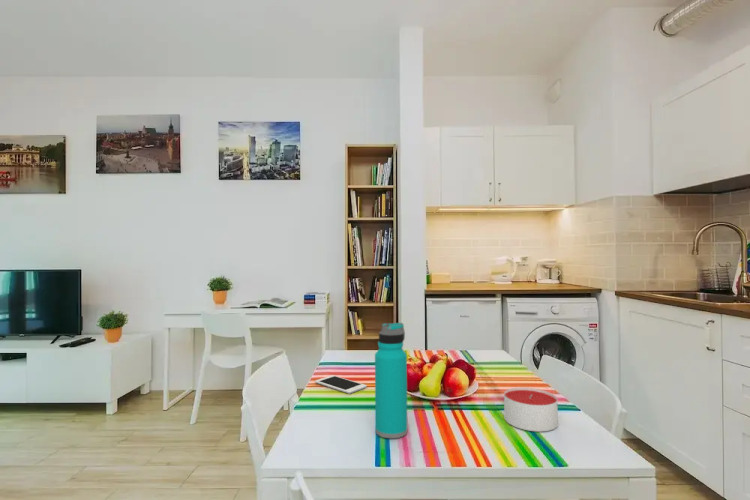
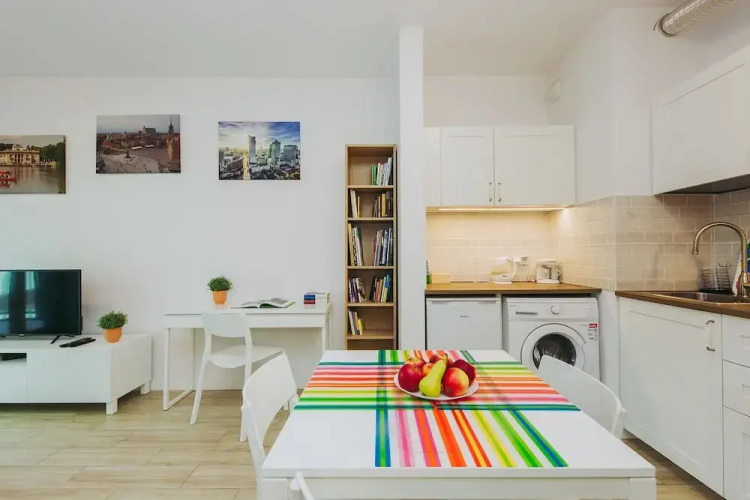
- water bottle (390, 377)
- candle (530, 407)
- cell phone (340, 383)
